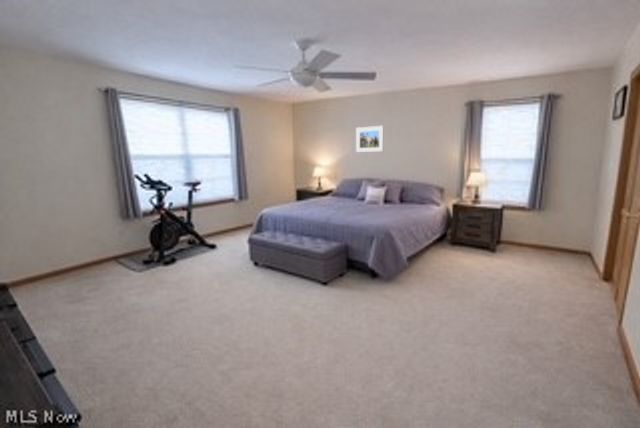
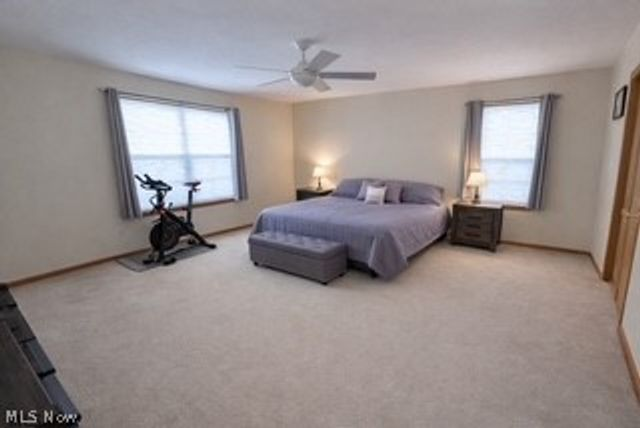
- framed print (369, 139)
